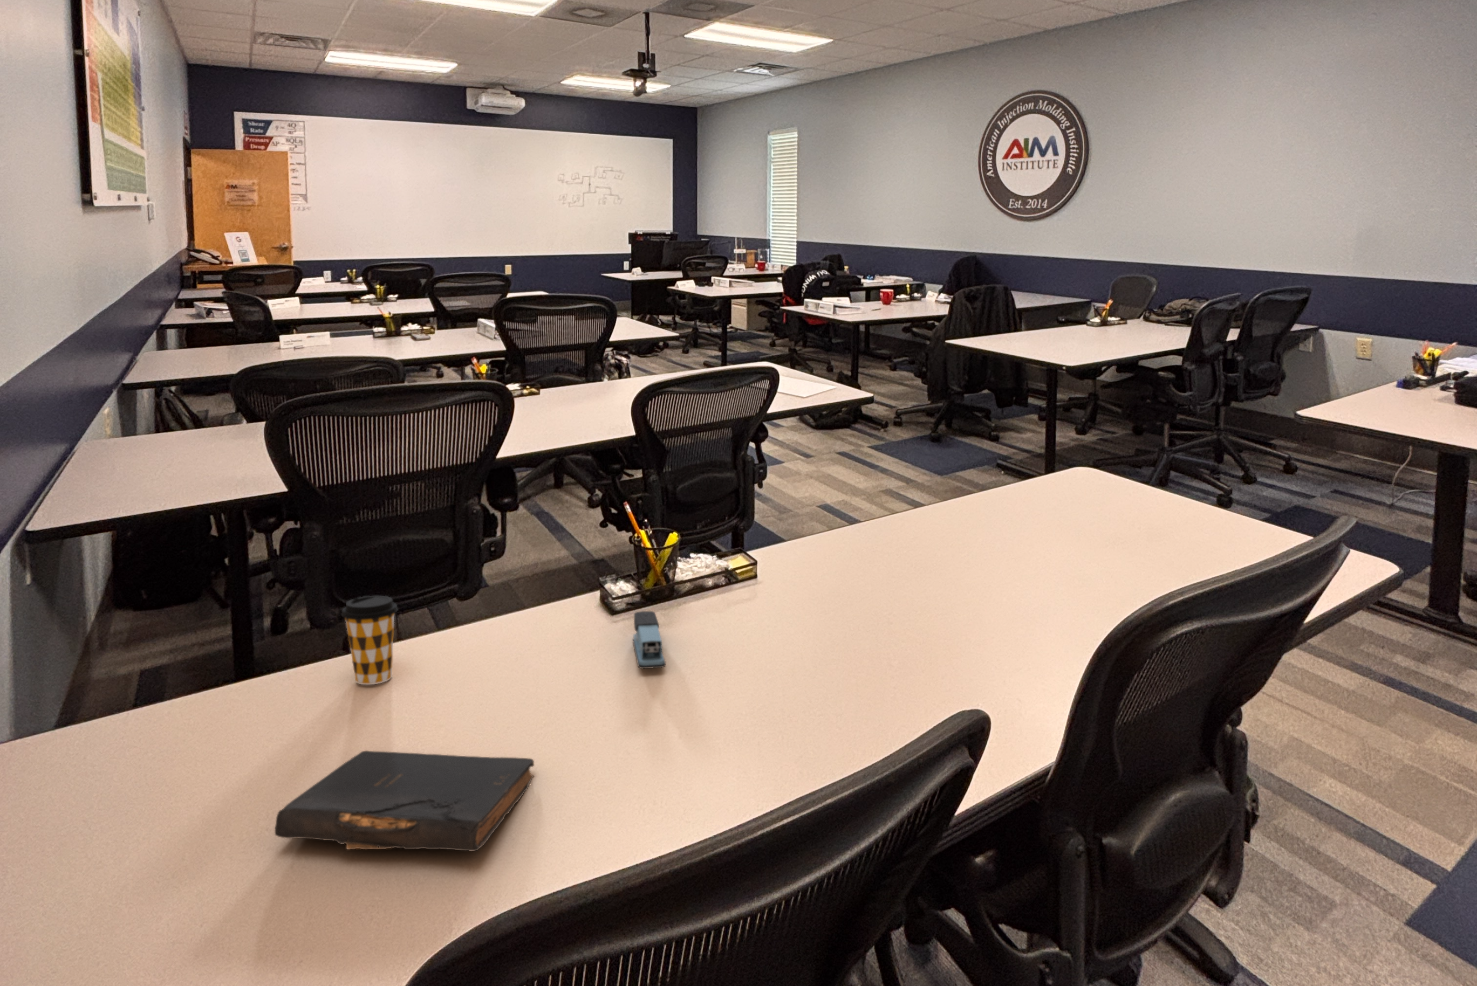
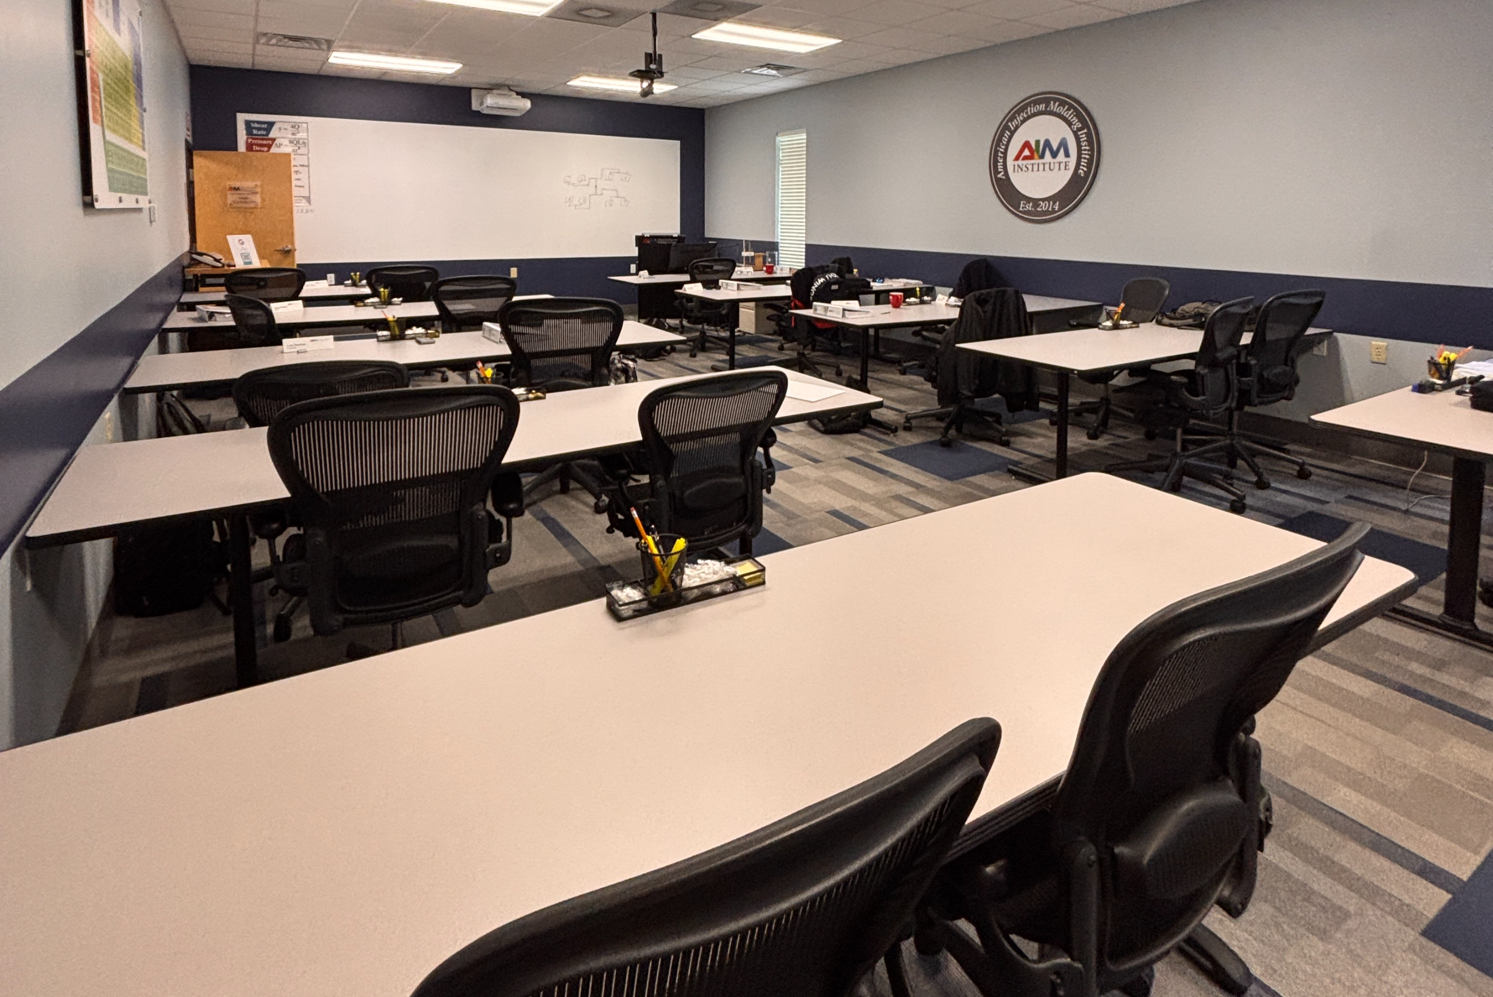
- coffee cup (372, 639)
- stapler (648, 637)
- book (414, 795)
